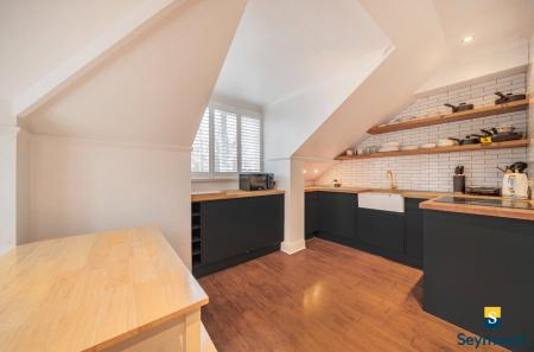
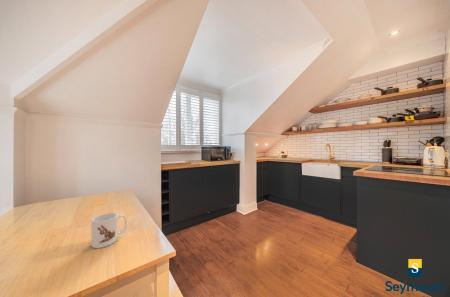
+ mug (110, 227)
